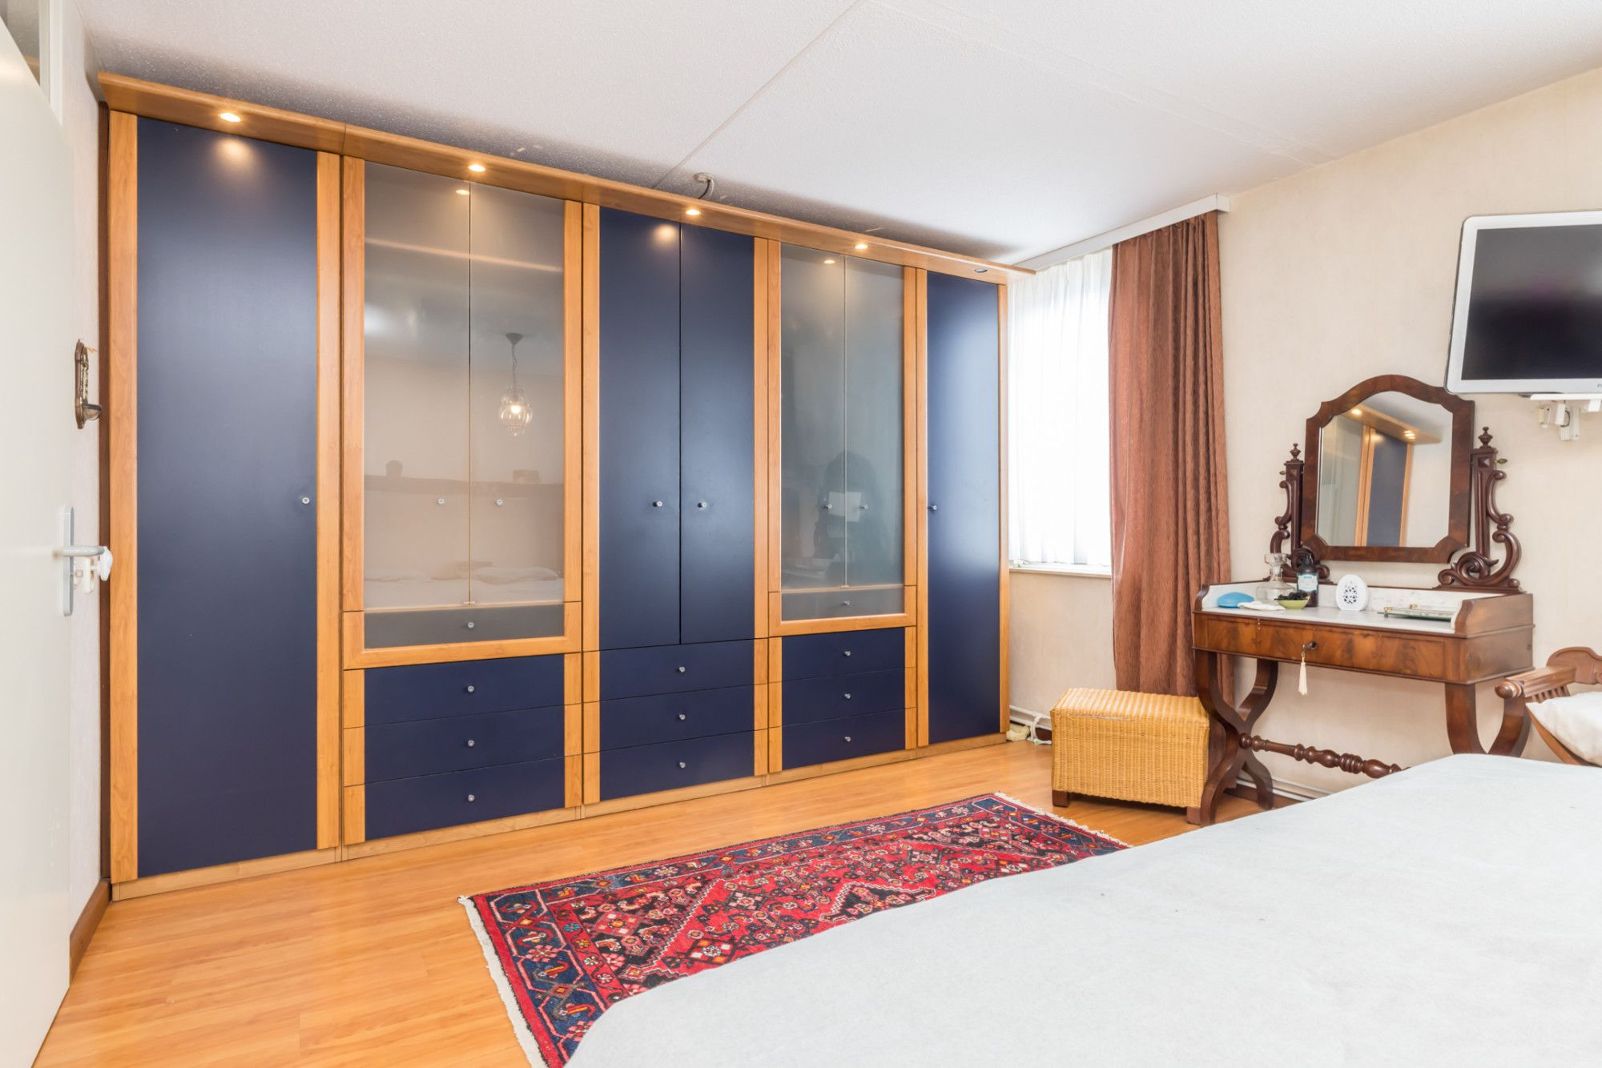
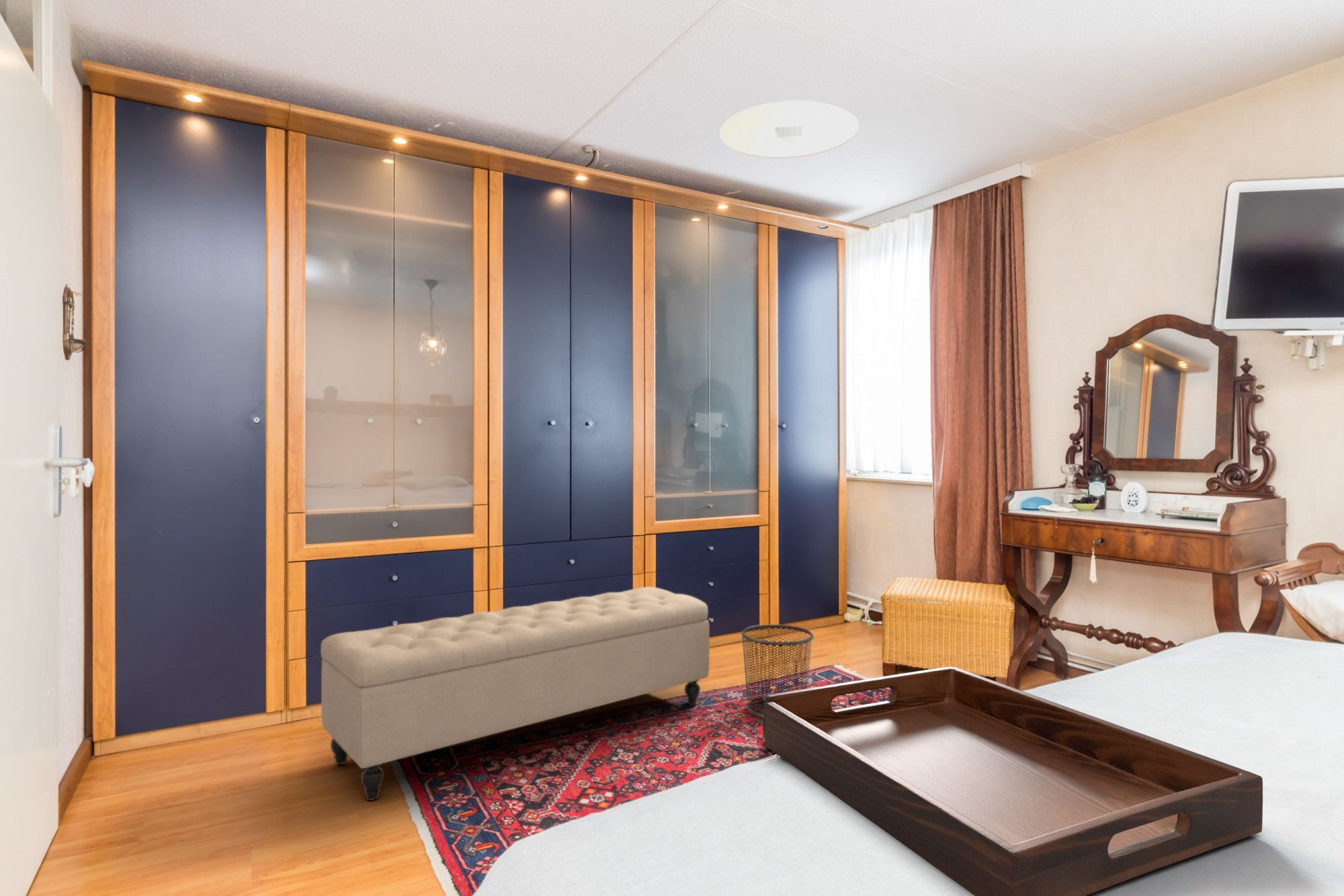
+ bench (534, 672)
+ waste bin (777, 671)
+ serving tray (974, 755)
+ ceiling light (788, 125)
